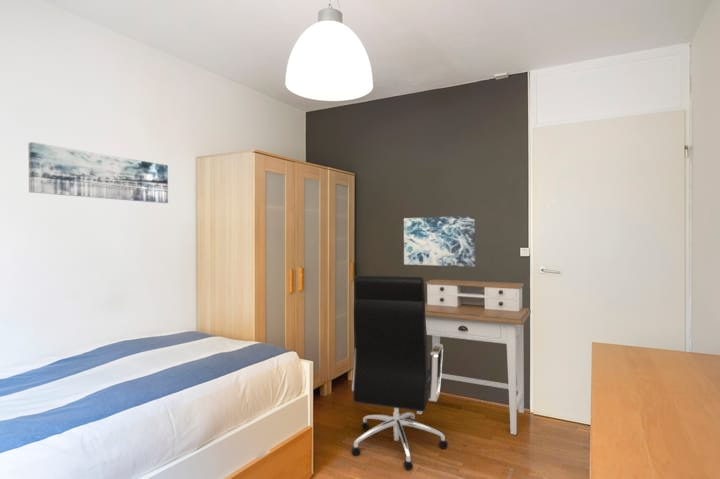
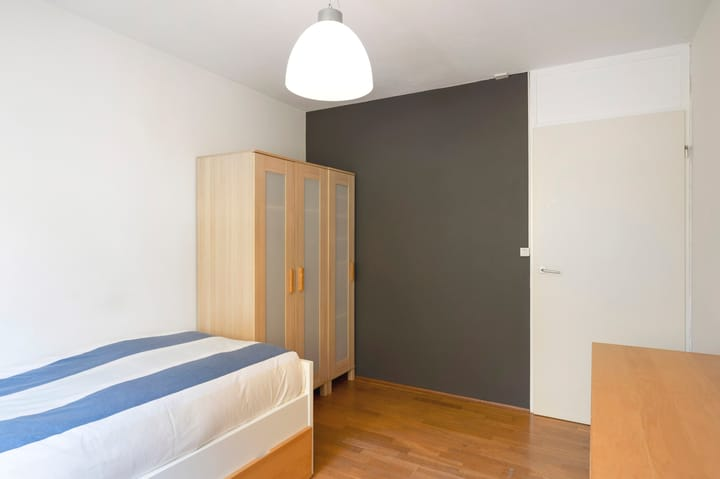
- wall art (438, 241)
- desk (469, 339)
- office chair (398, 358)
- wall art (107, 177)
